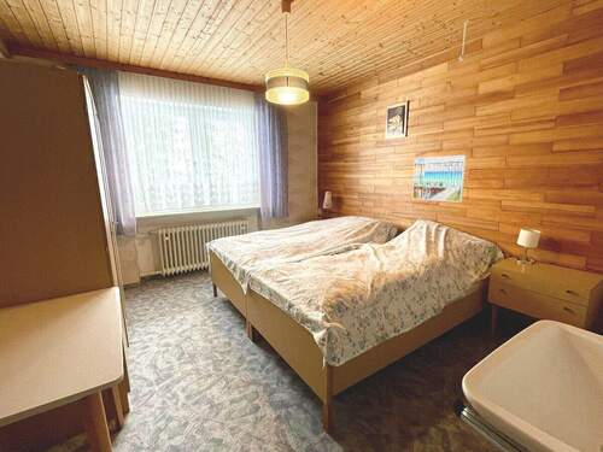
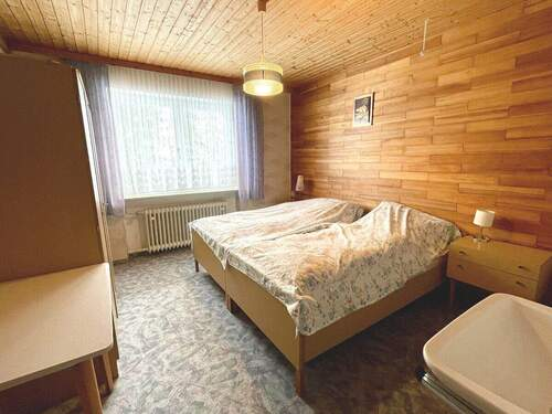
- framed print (437, 178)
